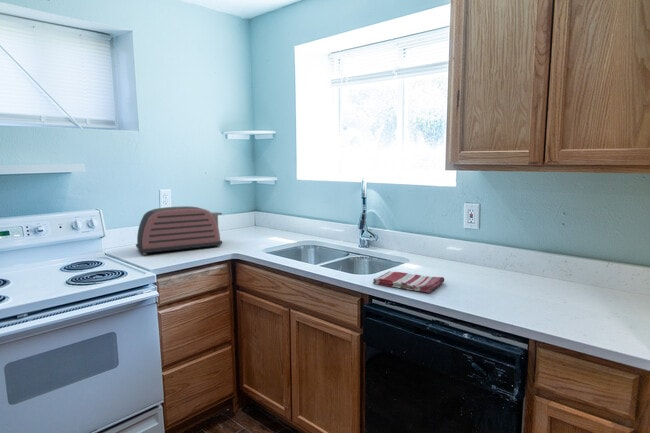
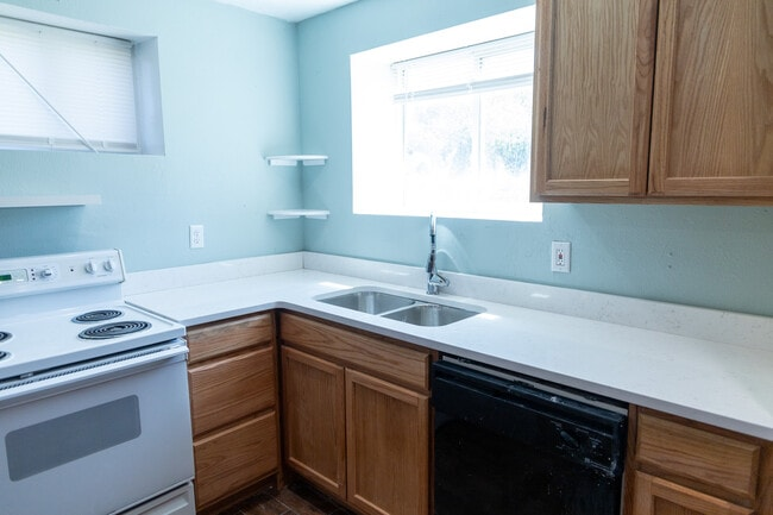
- toaster (181, 227)
- dish towel (408, 279)
